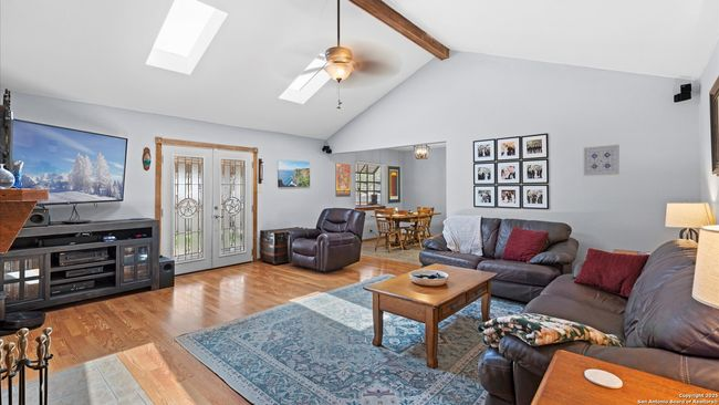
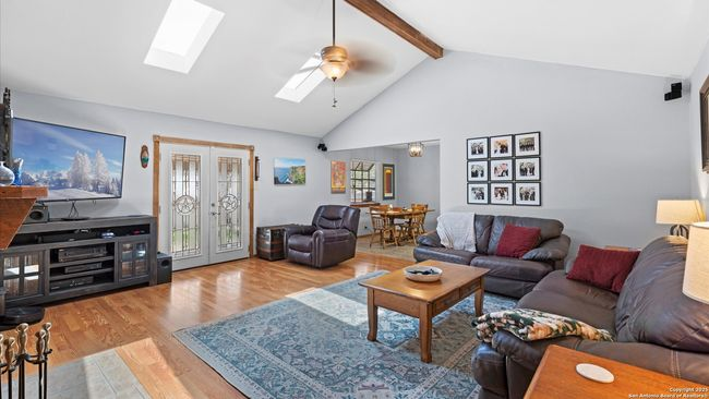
- wall art (601, 160)
